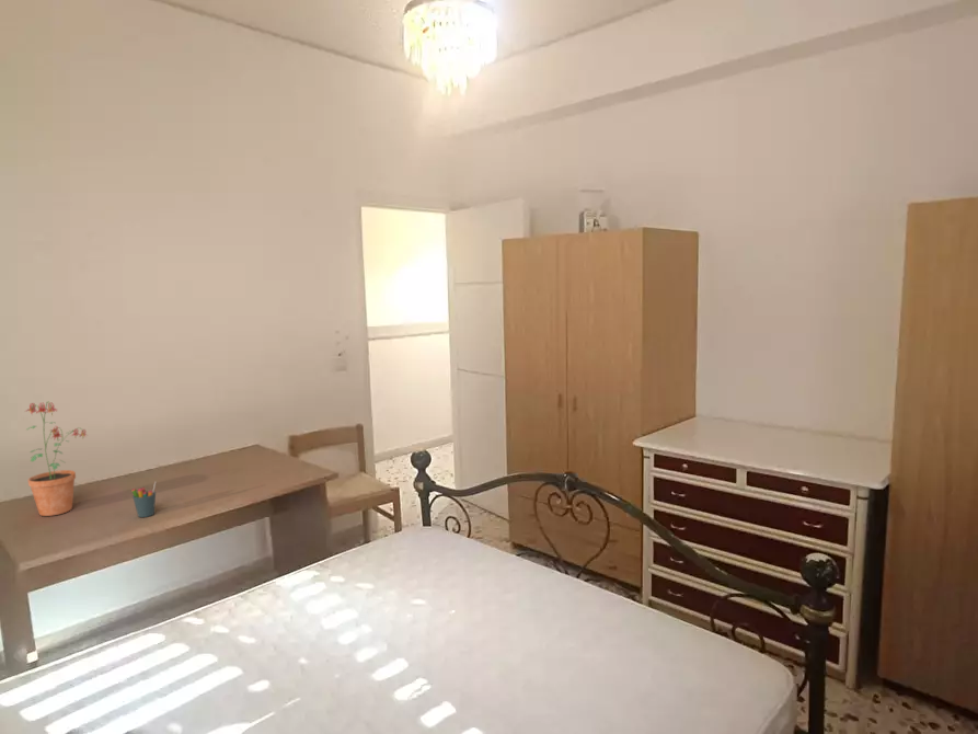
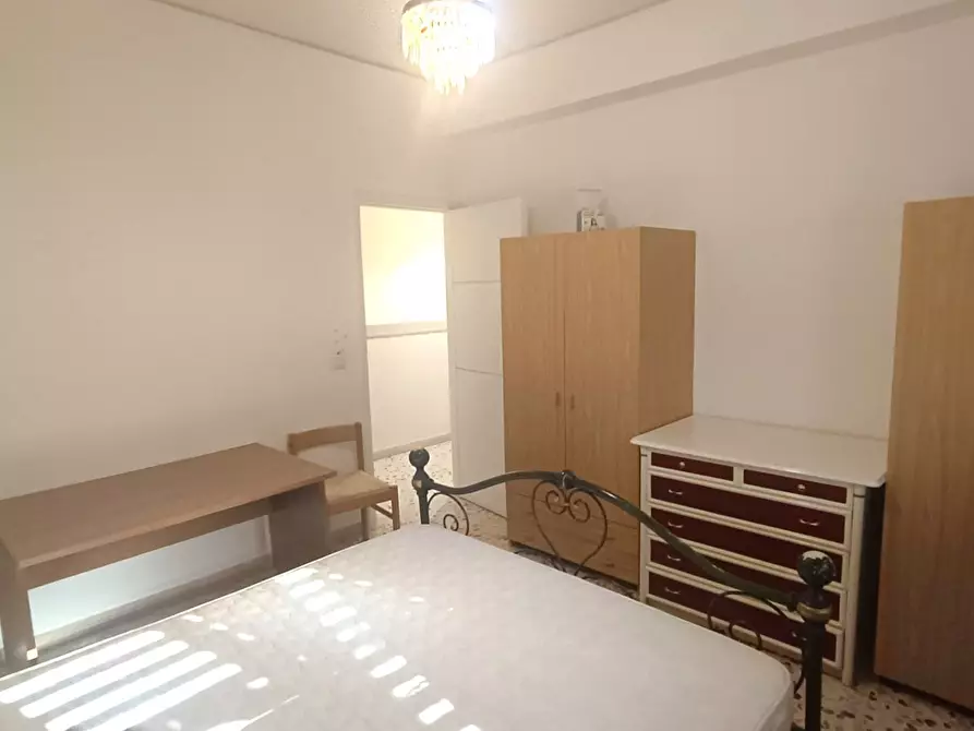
- potted plant (55, 456)
- pen holder (145, 498)
